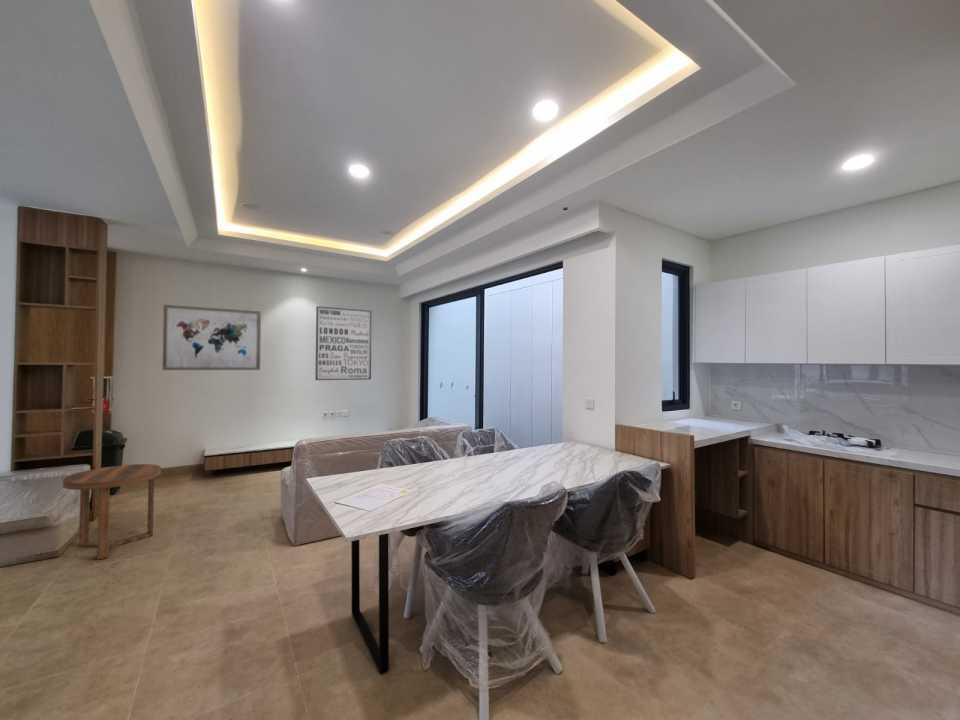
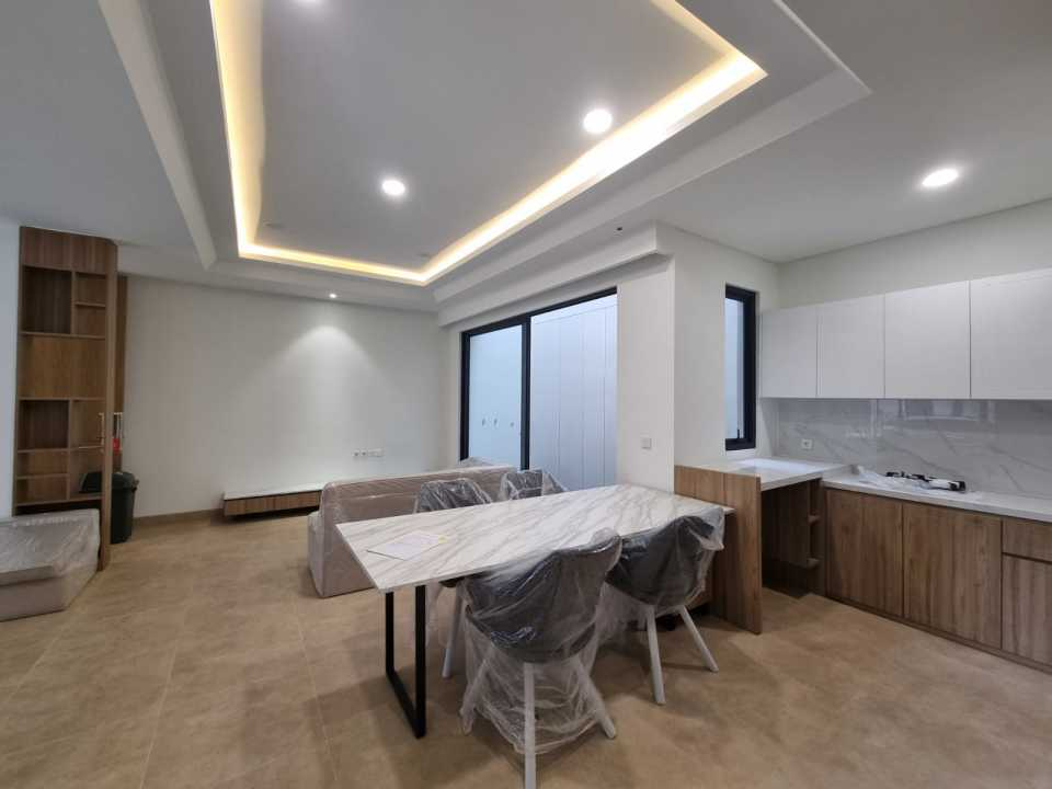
- wall art (344, 344)
- side table (109, 507)
- wall art (214, 339)
